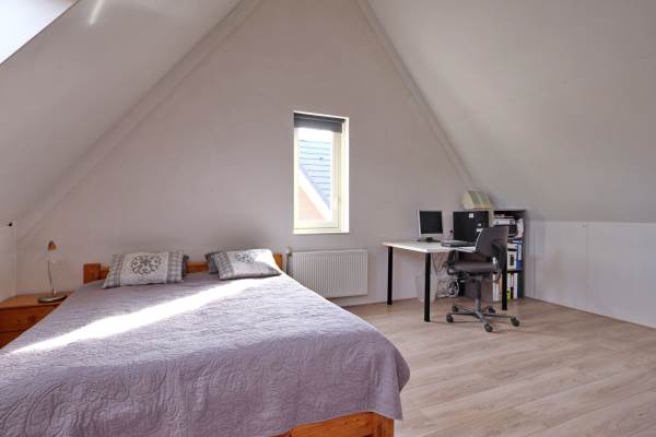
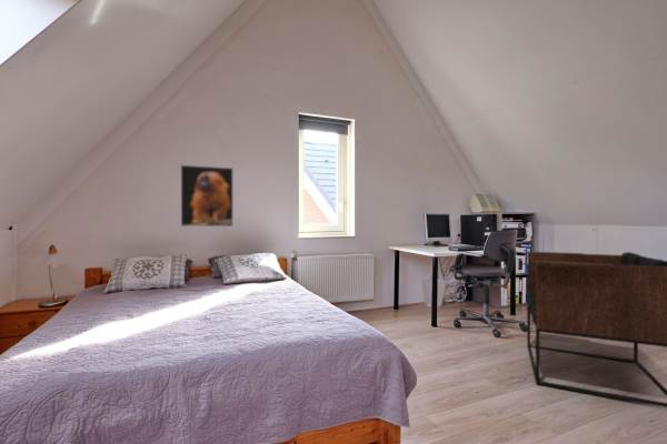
+ armchair (588, 313)
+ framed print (207, 196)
